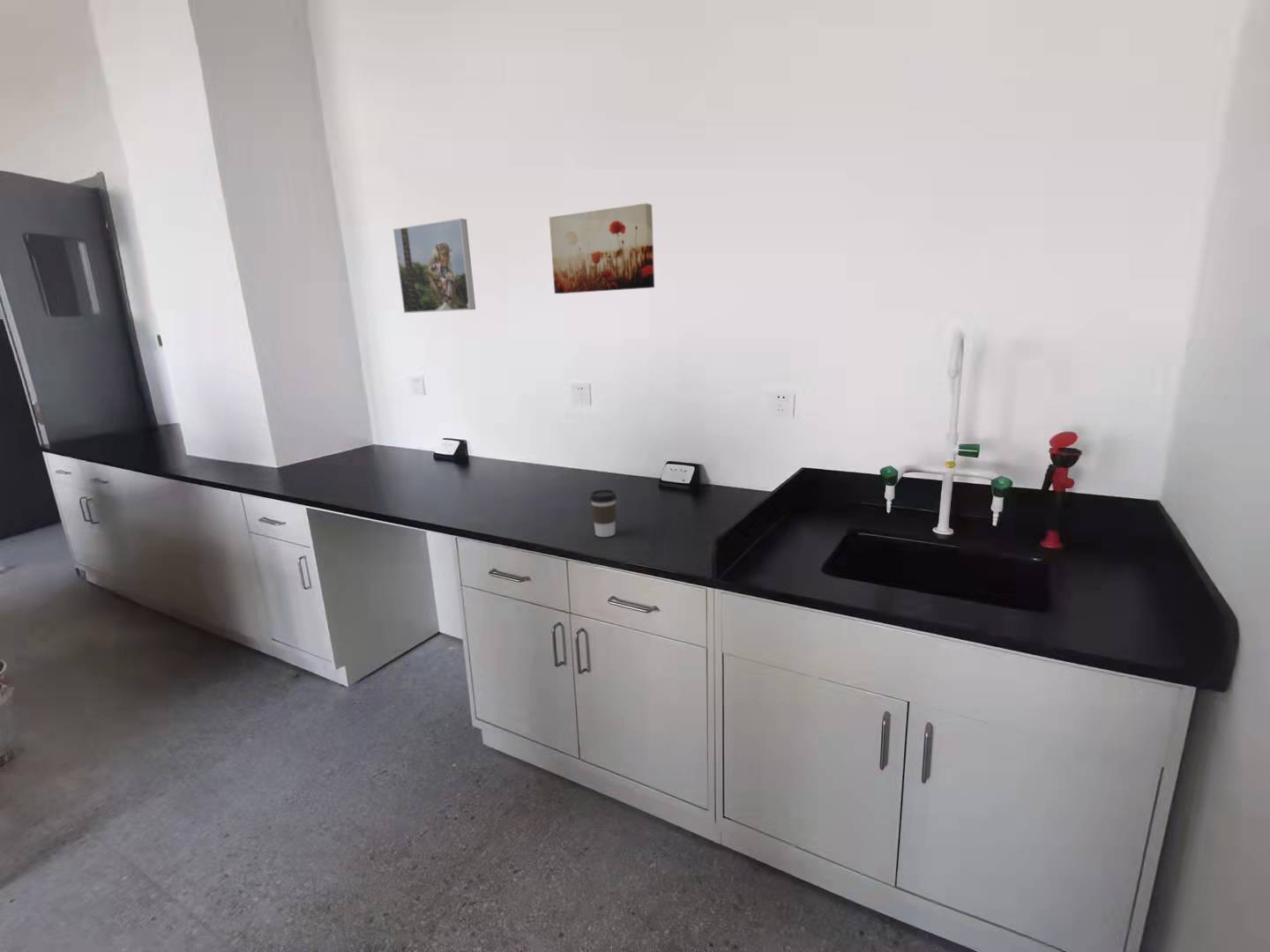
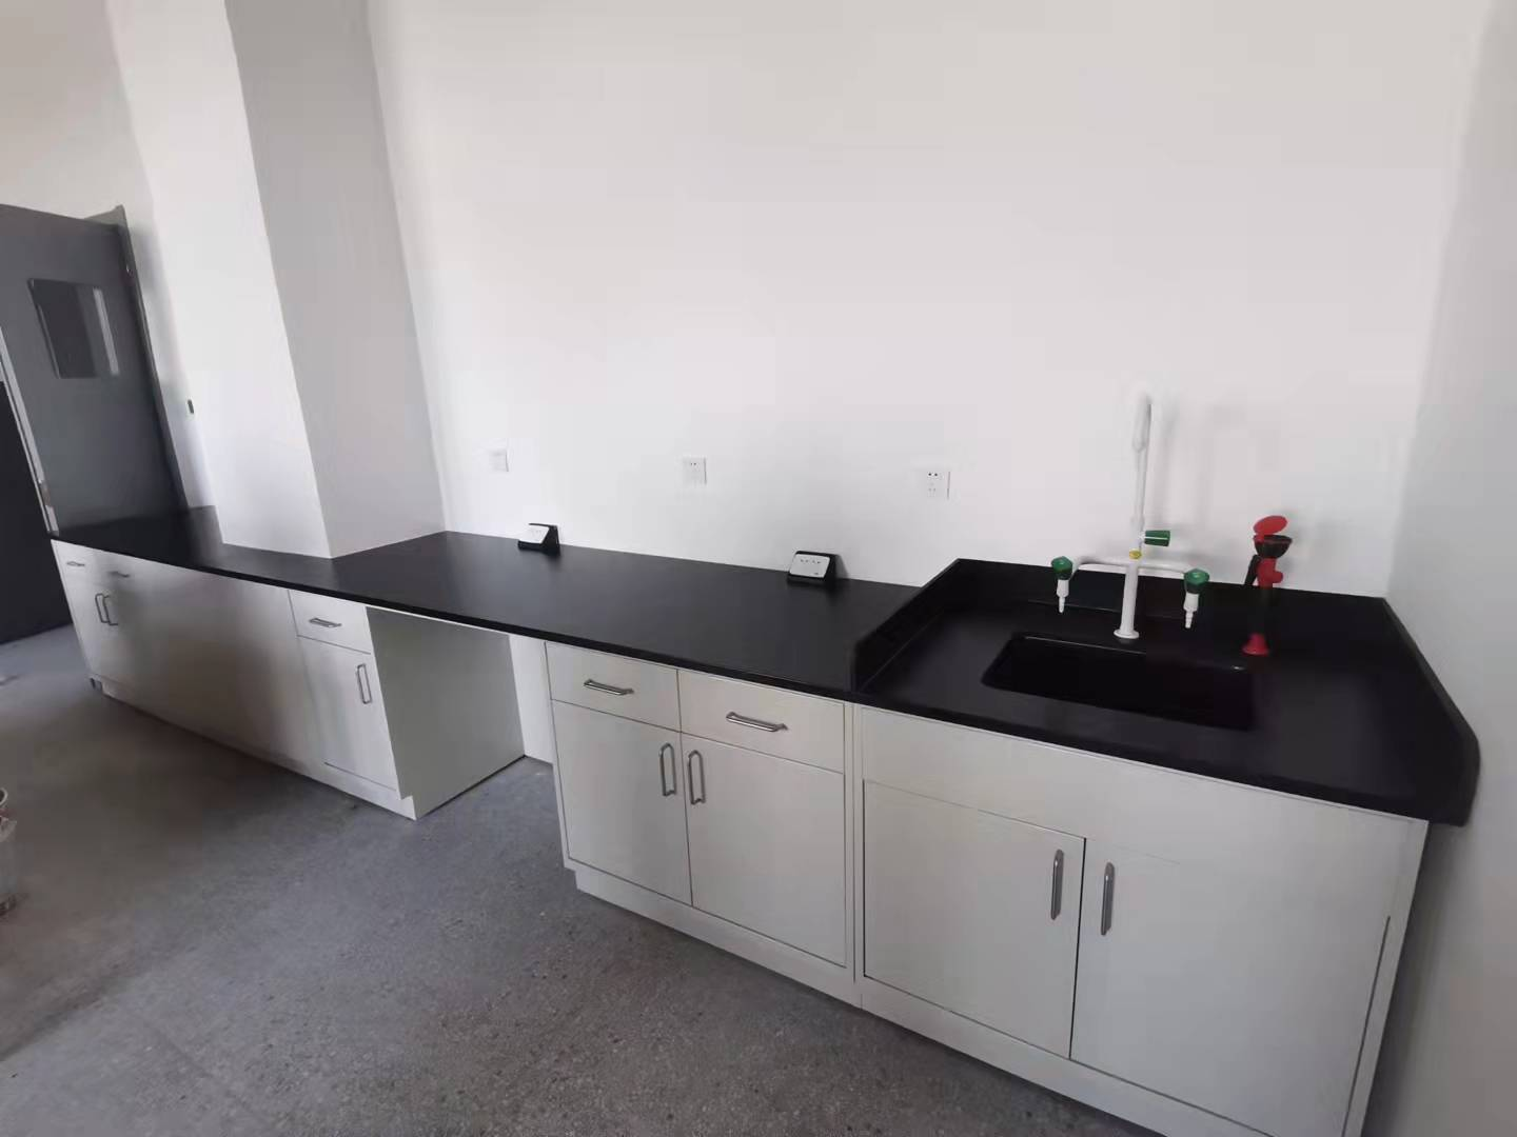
- coffee cup (604, 513)
- wall art (600, 251)
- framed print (433, 268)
